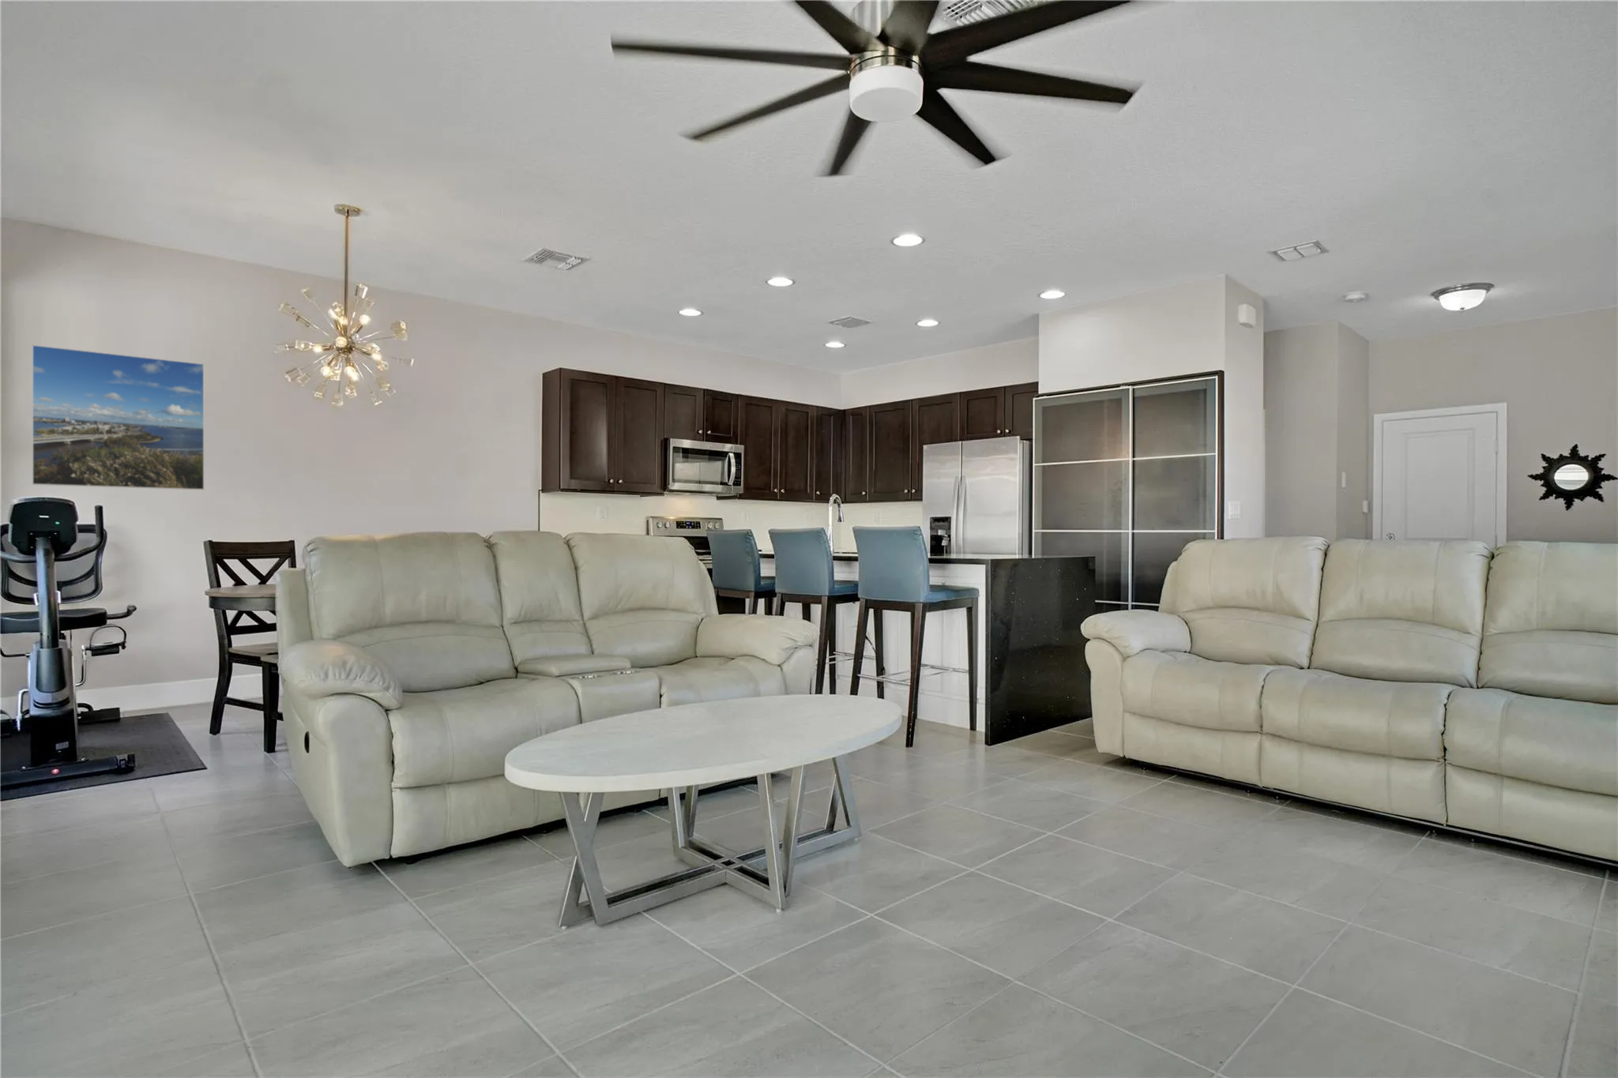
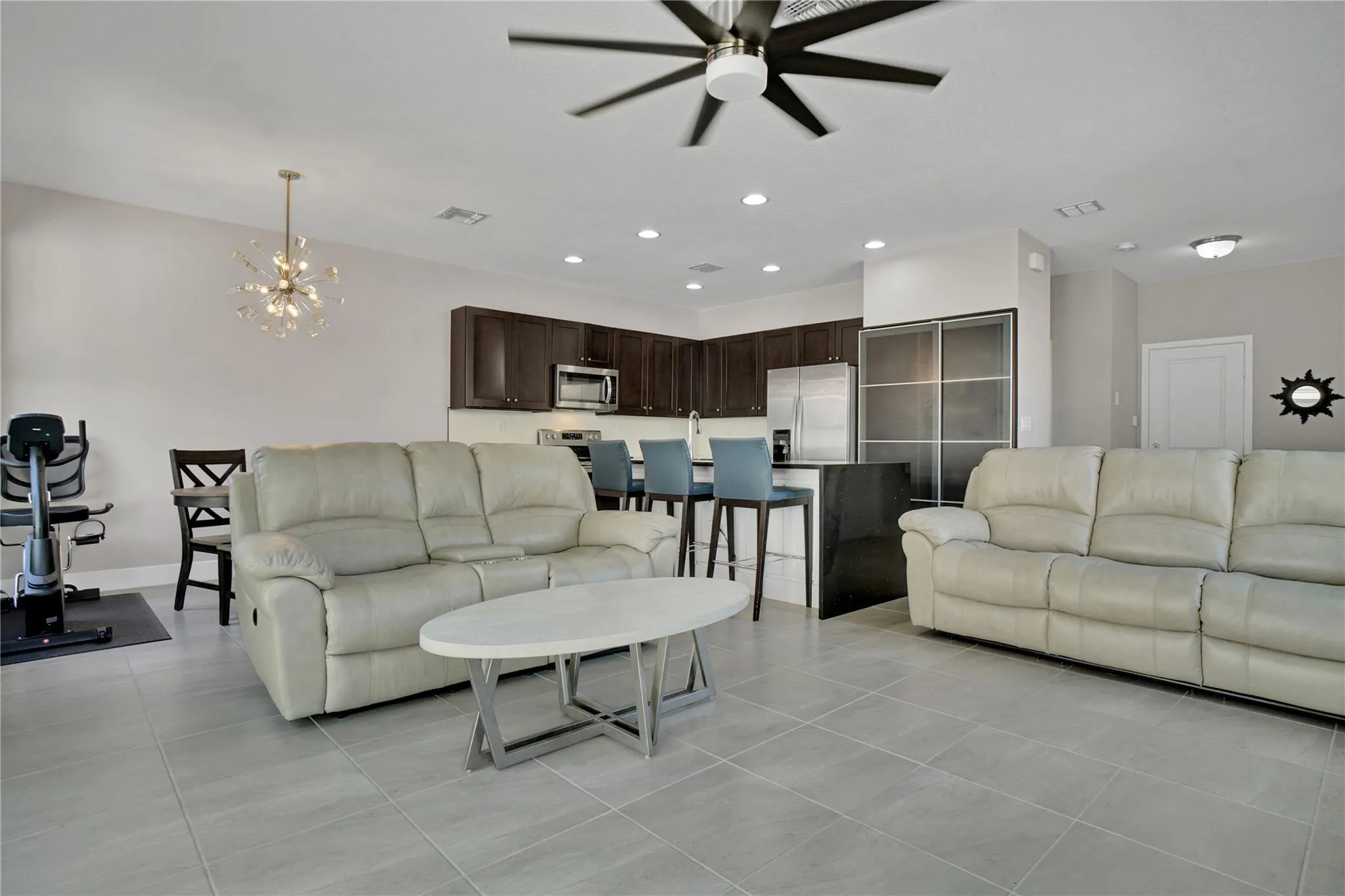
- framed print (123, 421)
